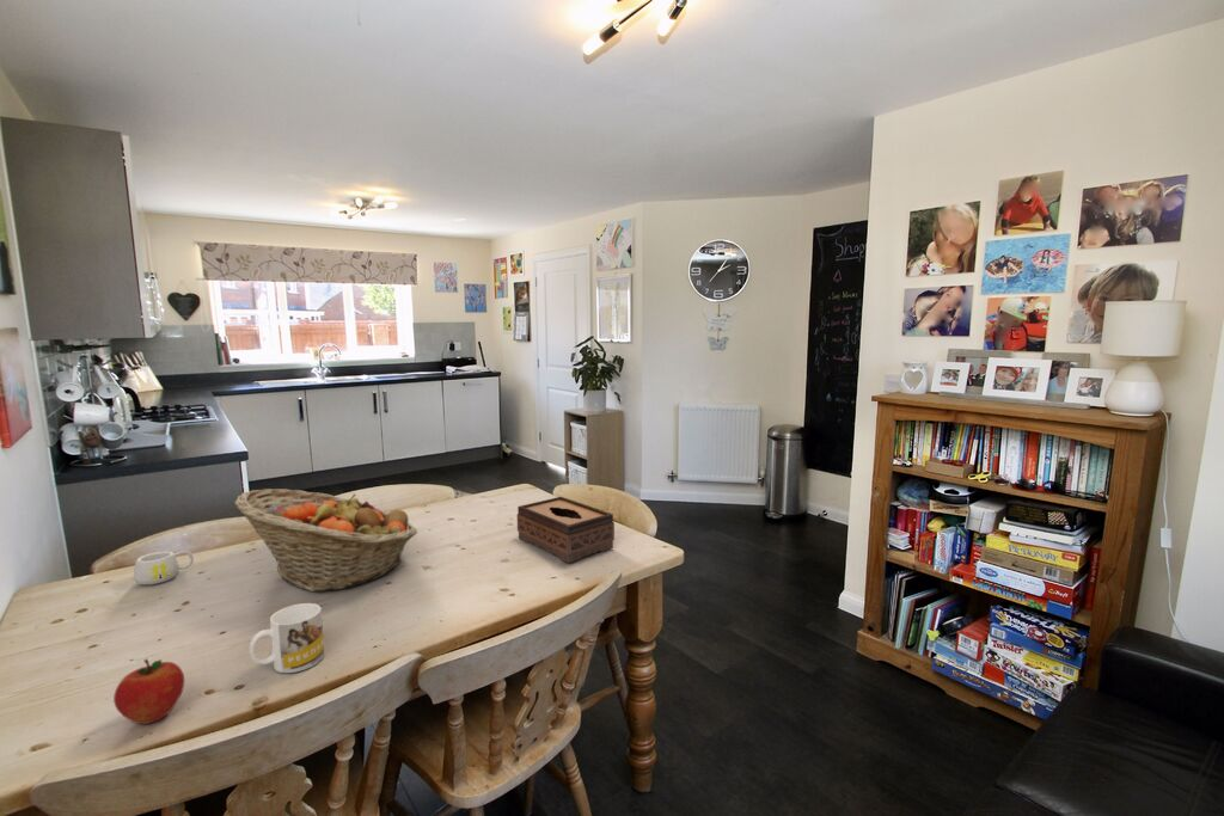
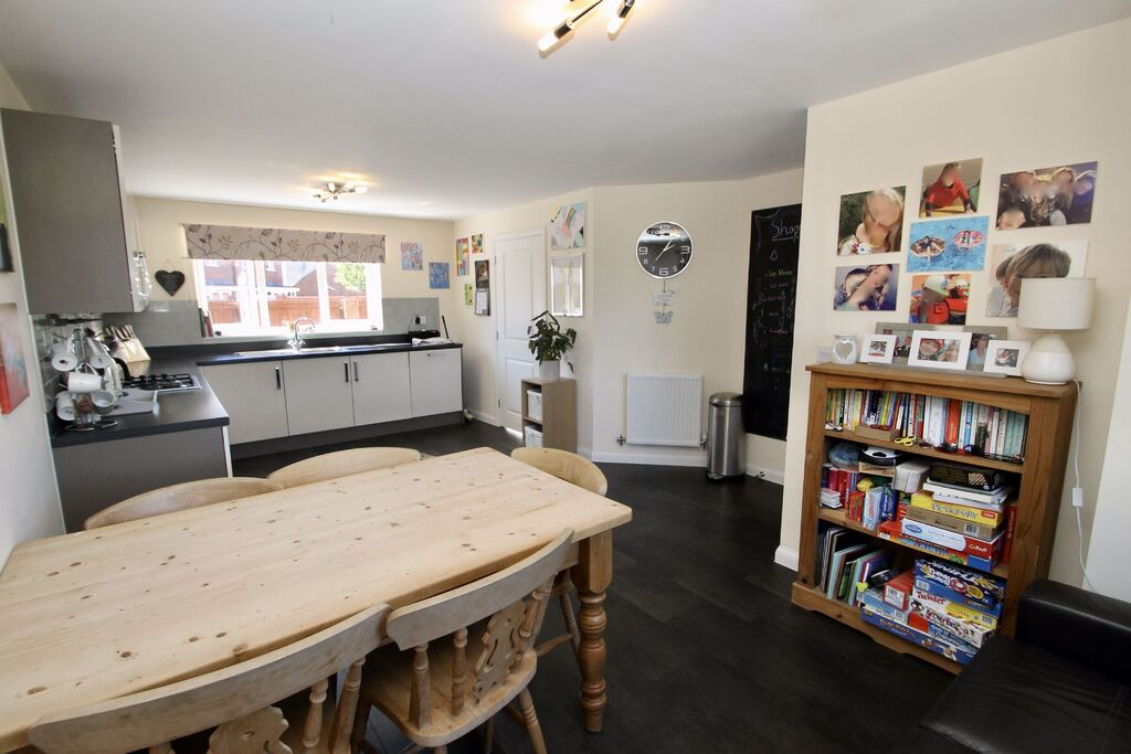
- mug (164, 565)
- tissue box (564, 526)
- apple (149, 687)
- mug (286, 639)
- fruit basket (330, 527)
